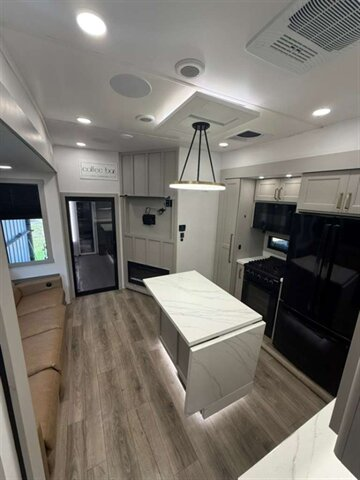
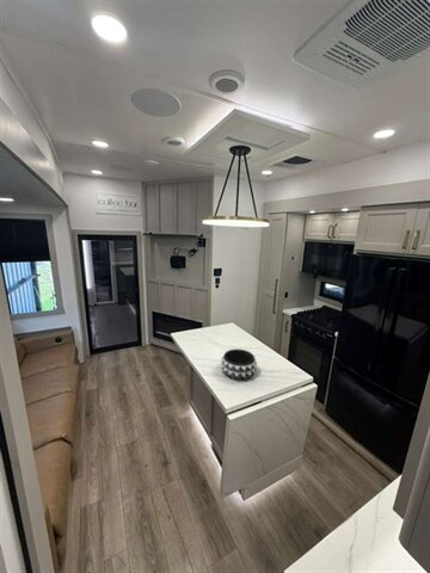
+ decorative bowl (238, 363)
